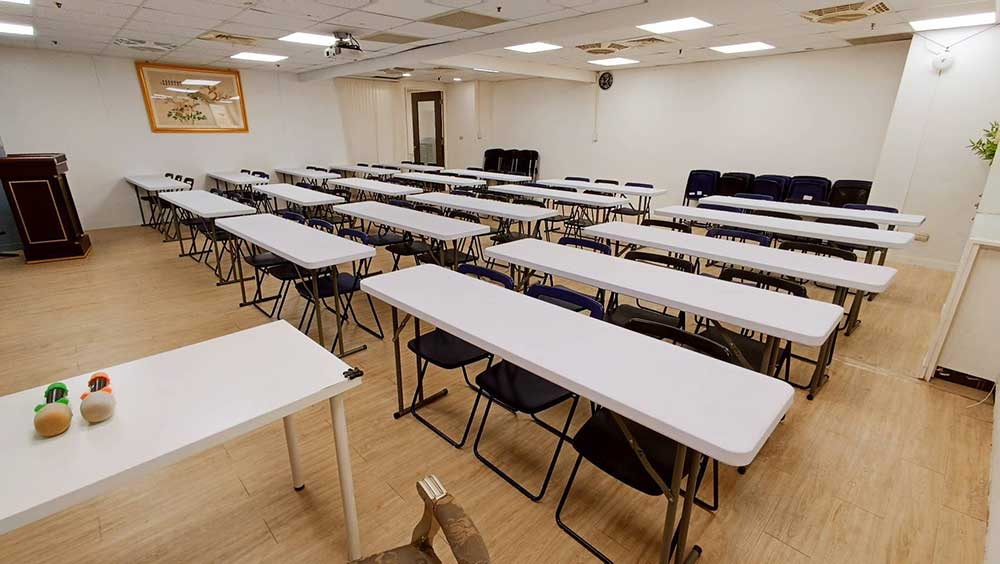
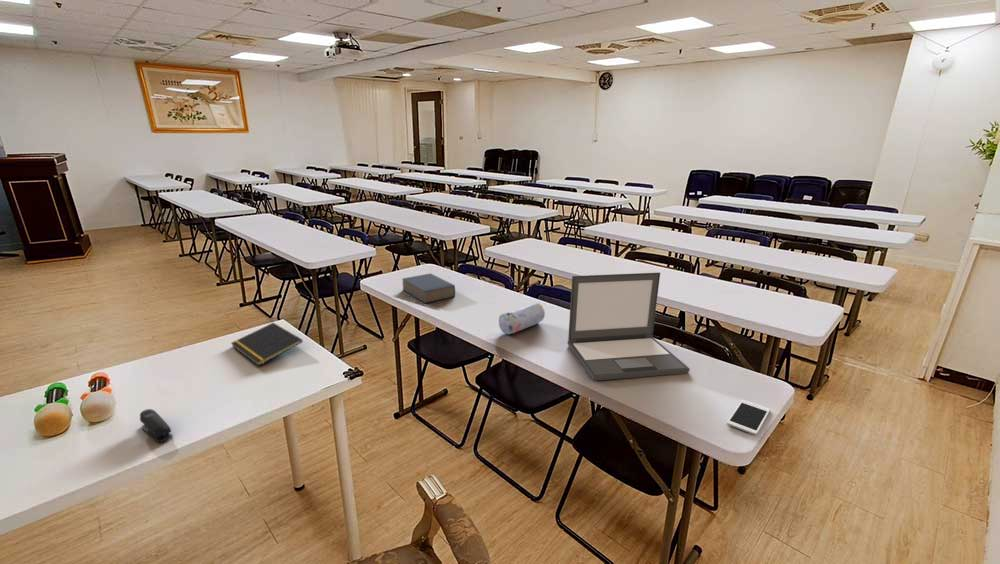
+ pencil case (521, 317)
+ book (428, 287)
+ laptop (628, 322)
+ notepad (266, 342)
+ cell phone (748, 416)
+ stapler (155, 424)
